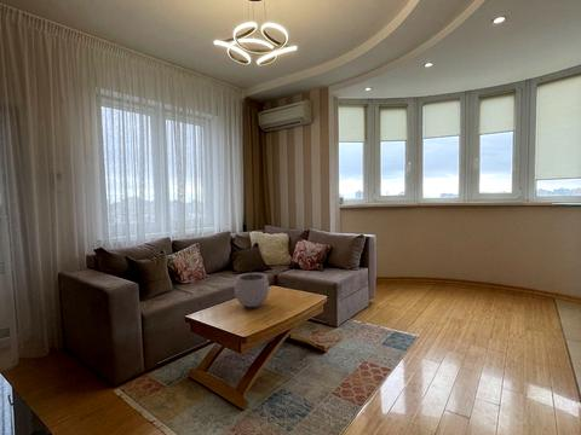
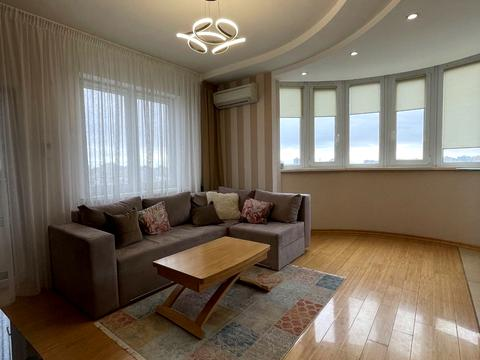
- plant pot (252, 284)
